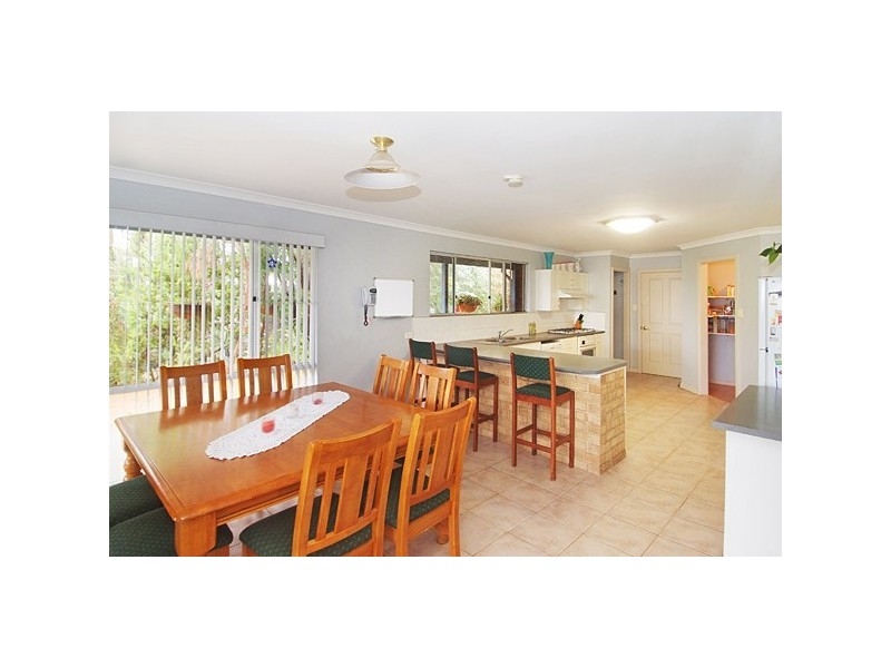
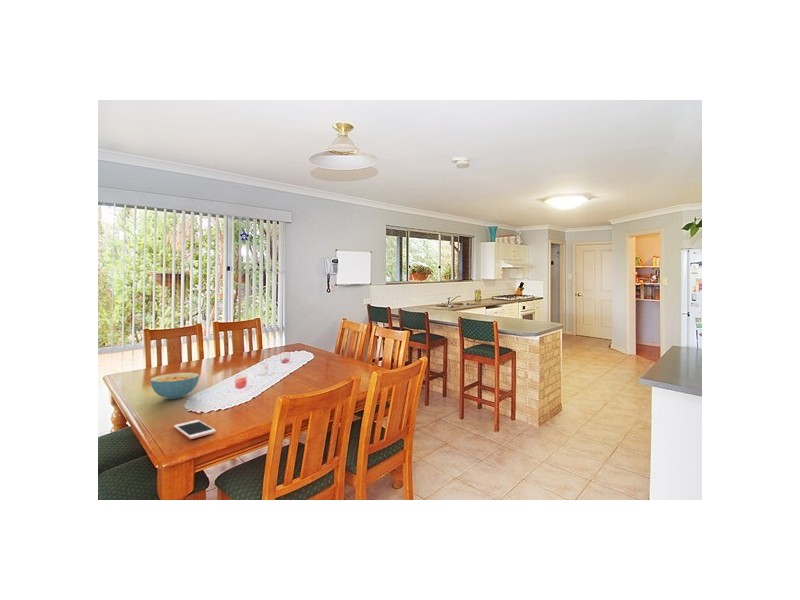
+ cereal bowl (175, 387)
+ cell phone (194, 428)
